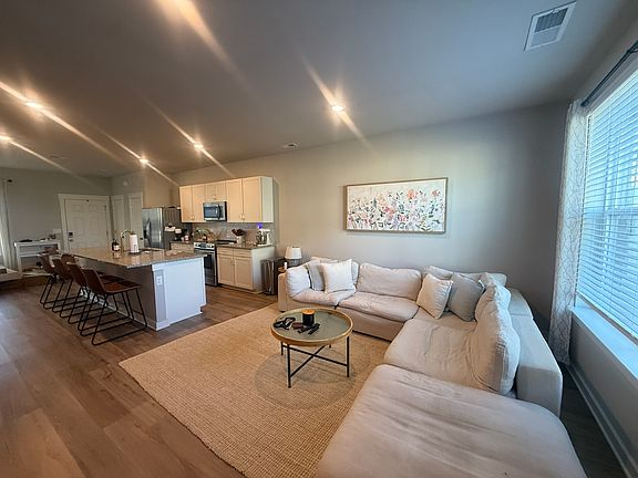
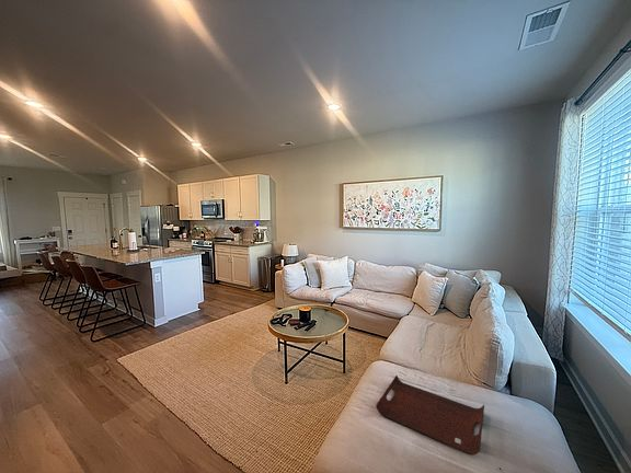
+ serving tray (429, 408)
